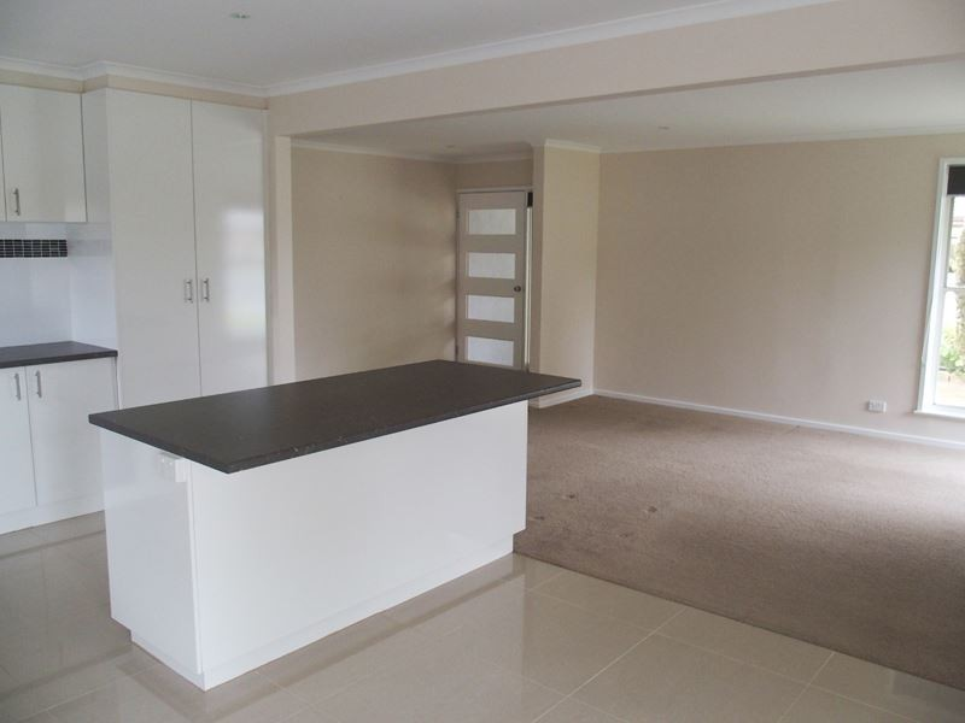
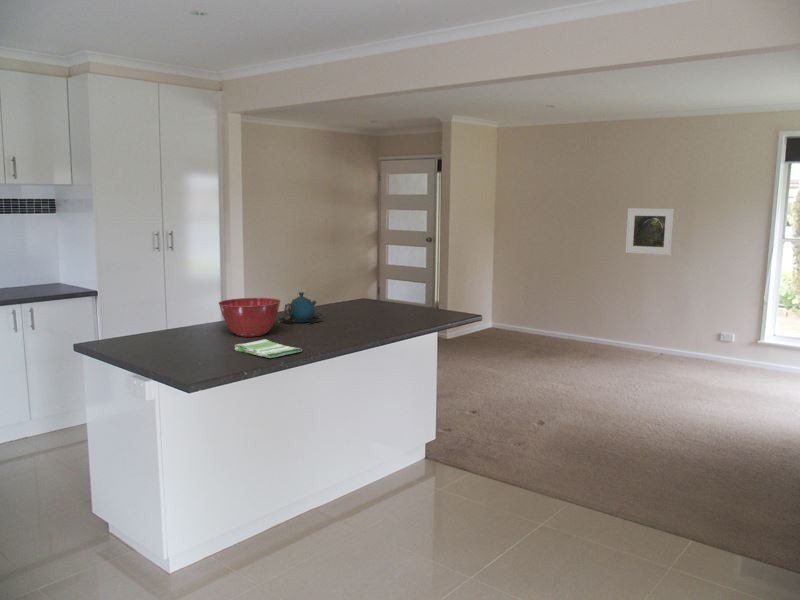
+ teapot (299, 306)
+ mixing bowl (250, 317)
+ dish towel (267, 348)
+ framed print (649, 231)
